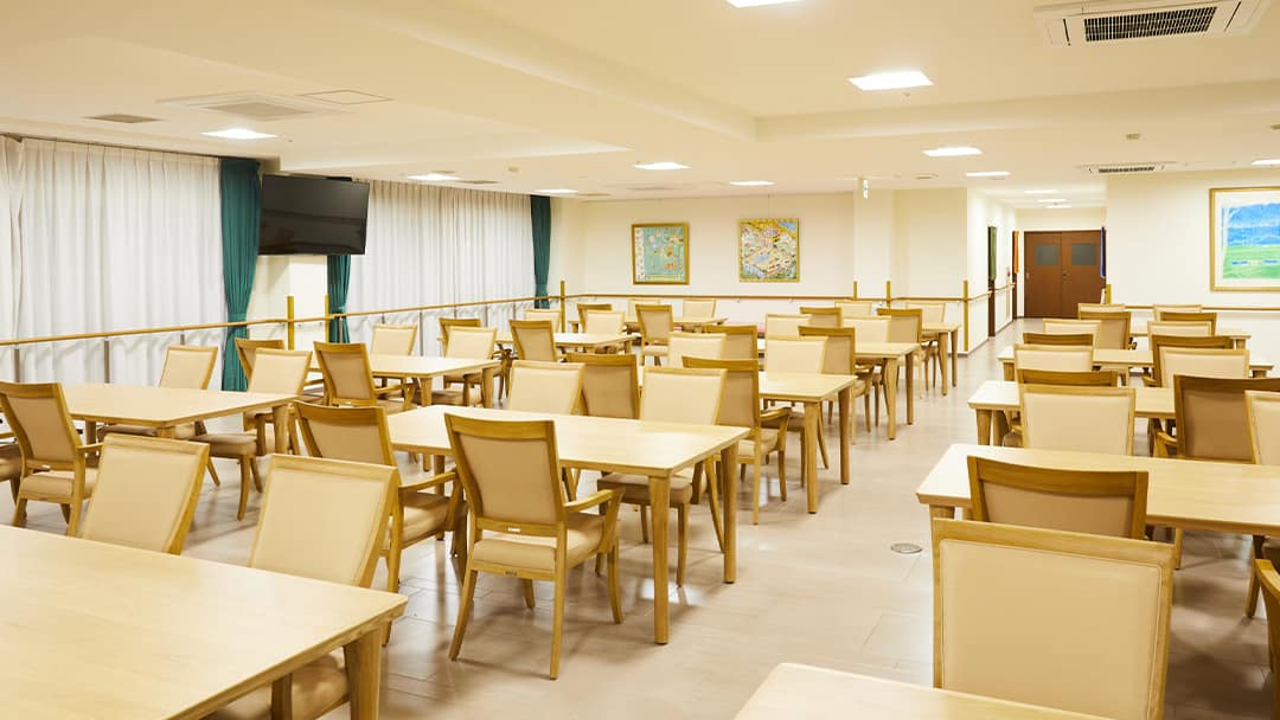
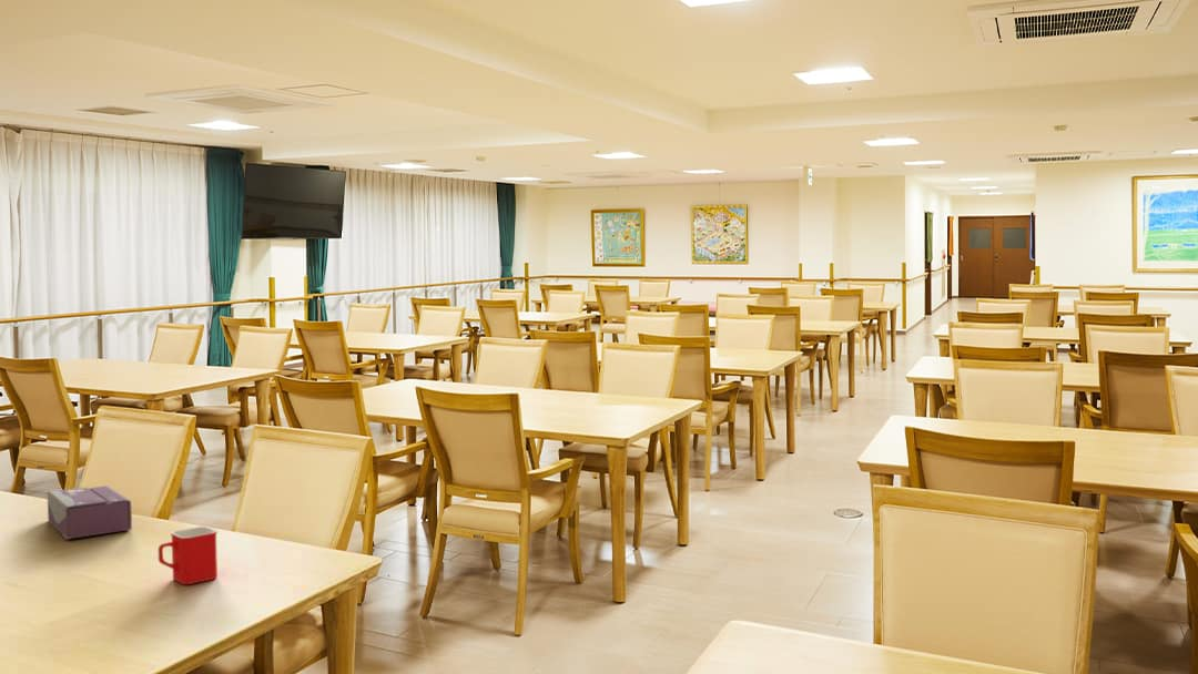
+ tissue box (89, 510)
+ mug (185, 556)
